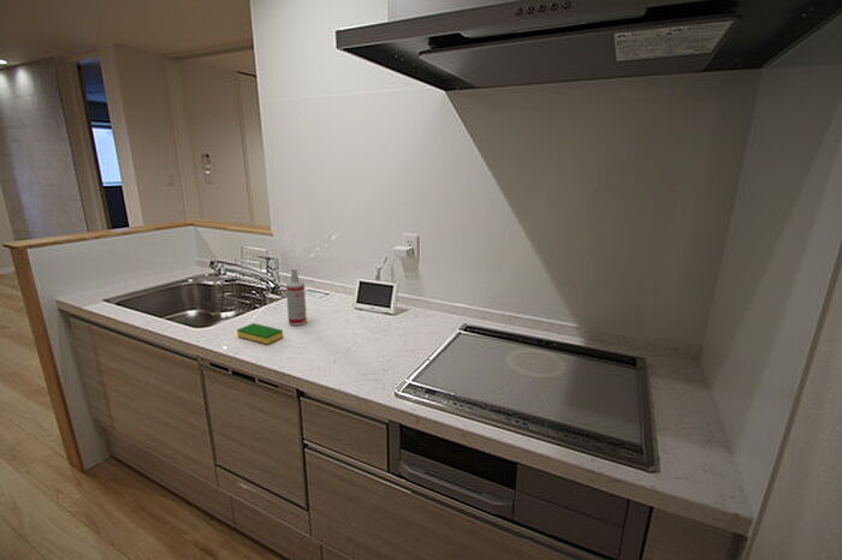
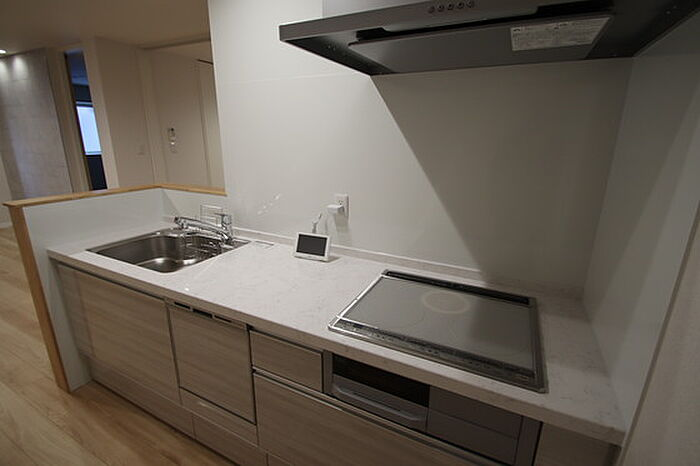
- dish sponge (260, 333)
- spray bottle (295, 296)
